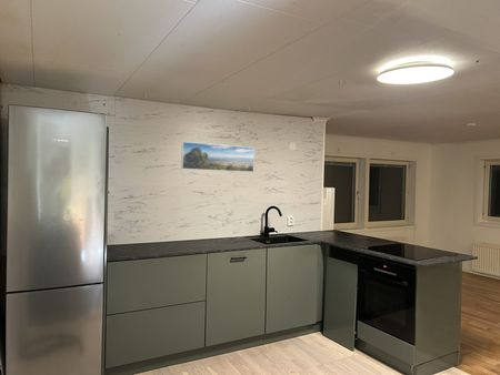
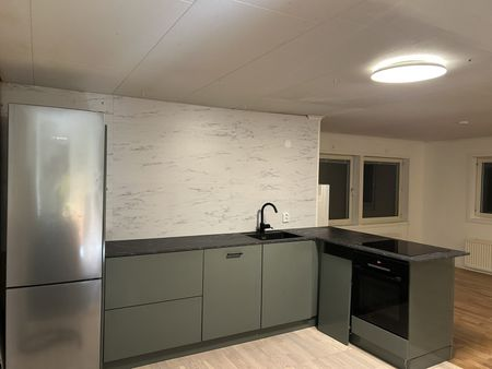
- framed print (219, 158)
